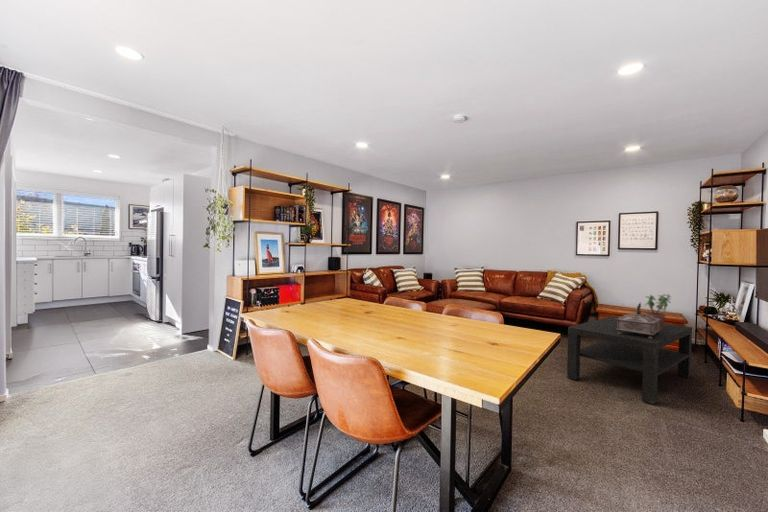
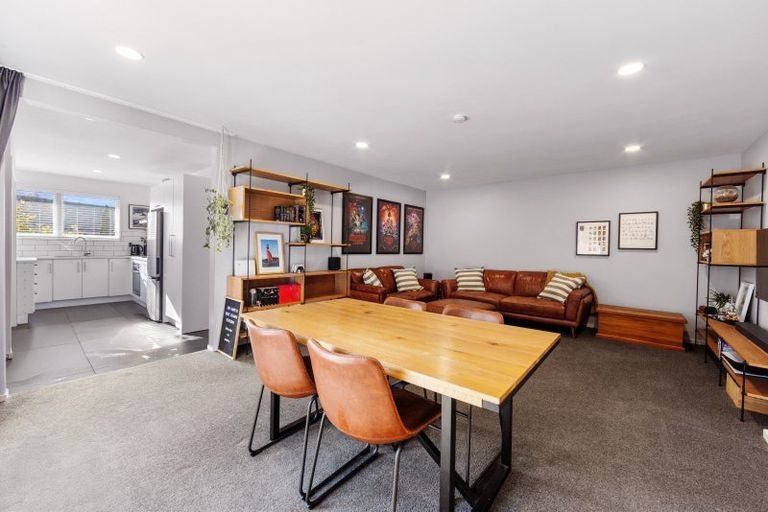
- coffee table (630, 352)
- decorative box (638, 317)
- potted plant (653, 310)
